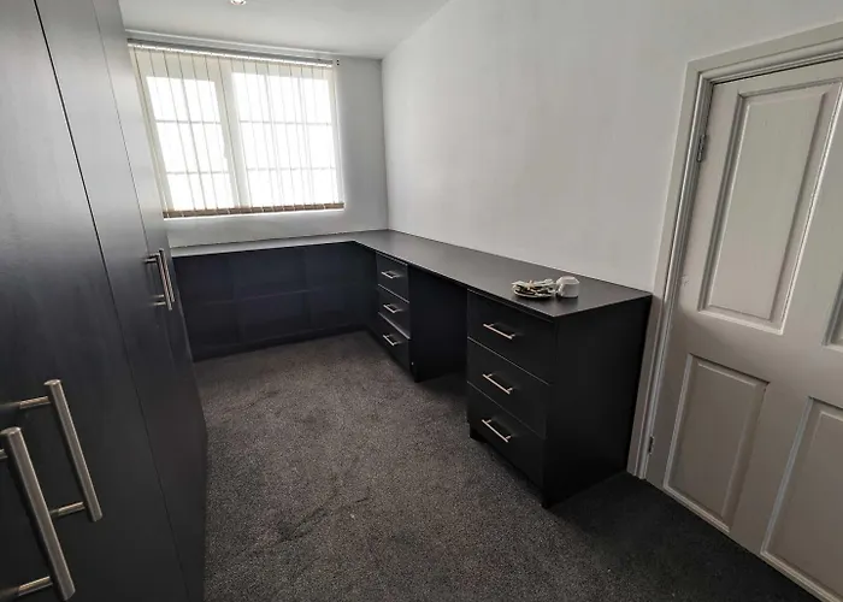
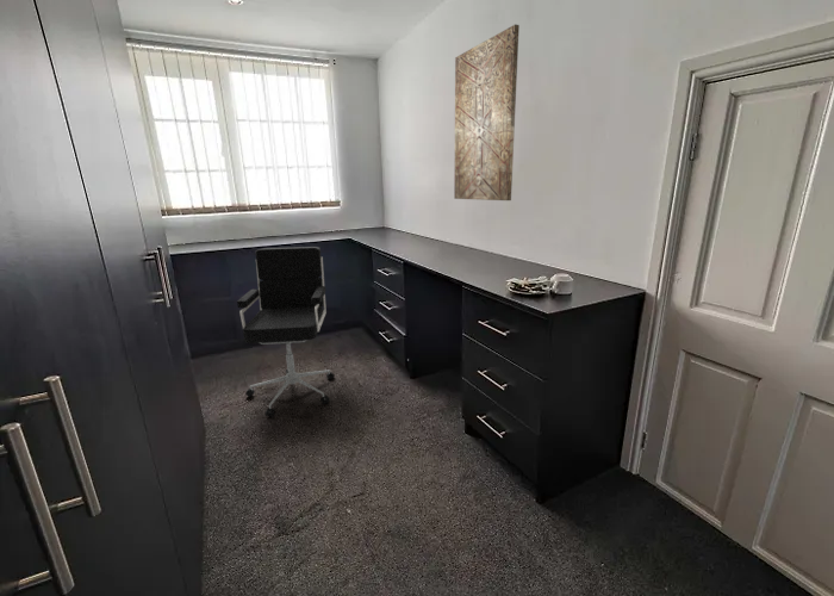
+ office chair (290, 323)
+ wall art (481, 125)
